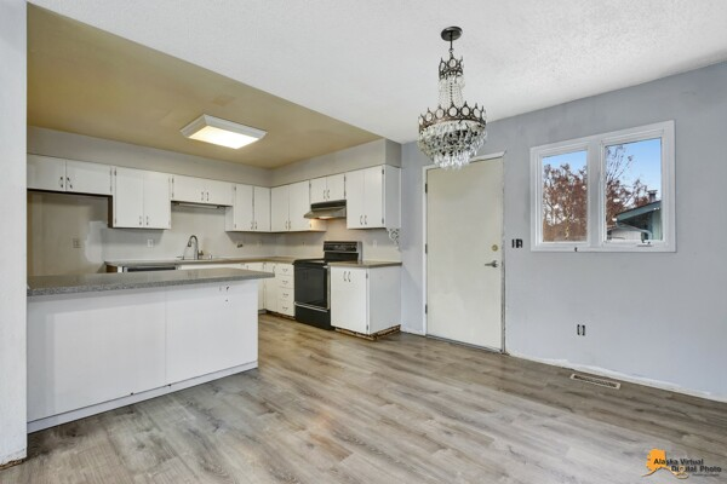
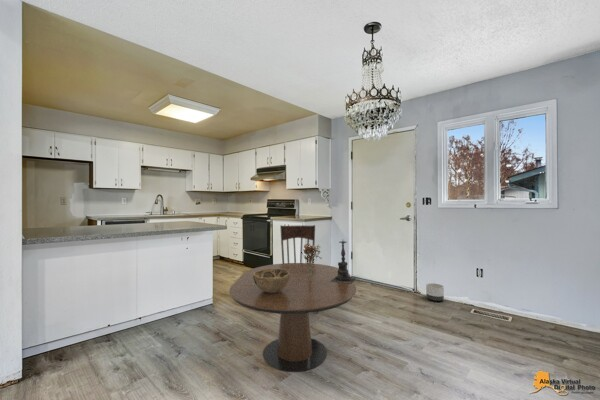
+ bouquet (311, 260)
+ chair (300, 262)
+ planter (434, 292)
+ dining table (304, 316)
+ candle holder (343, 257)
+ decorative bowl (271, 281)
